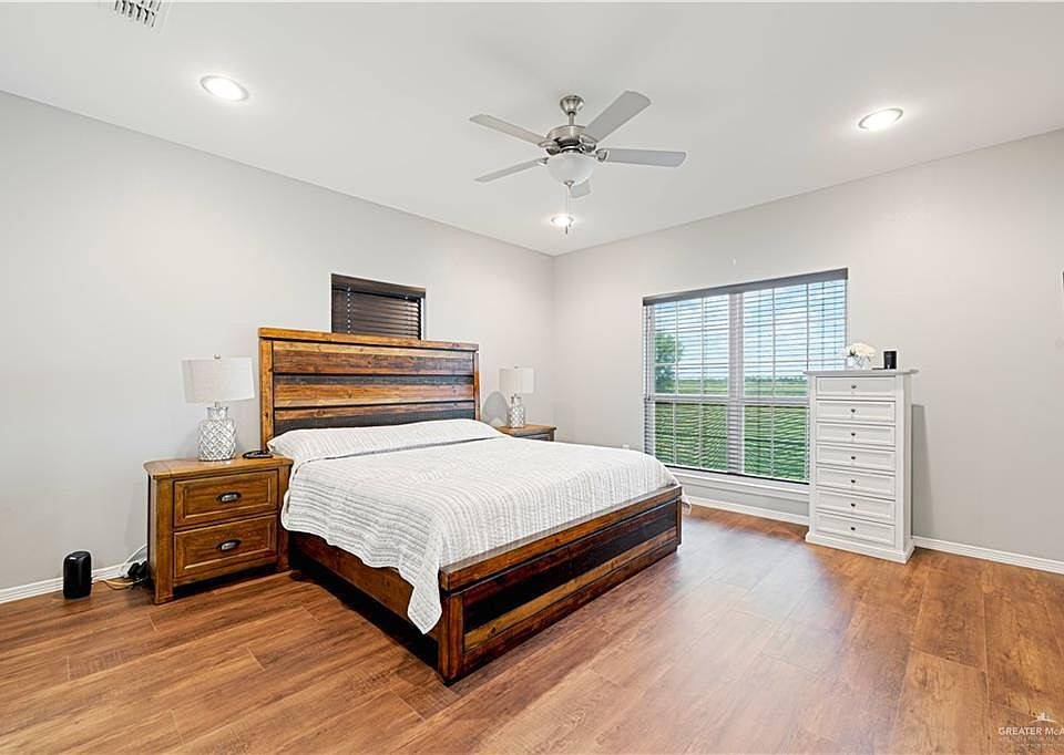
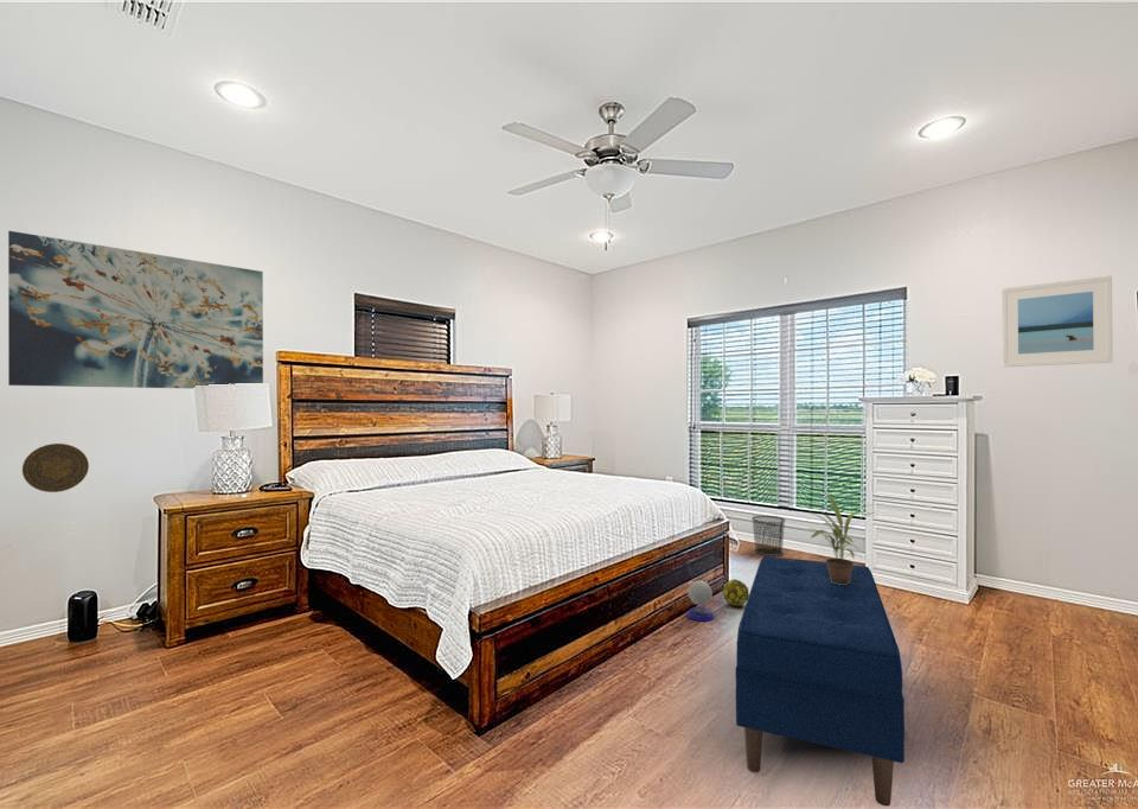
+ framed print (1054, 324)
+ decorative plate (56, 467)
+ wall art (152, 320)
+ potted plant (844, 540)
+ bench (814, 651)
+ waste bin (767, 535)
+ decorative ball (735, 592)
+ speaker (699, 598)
